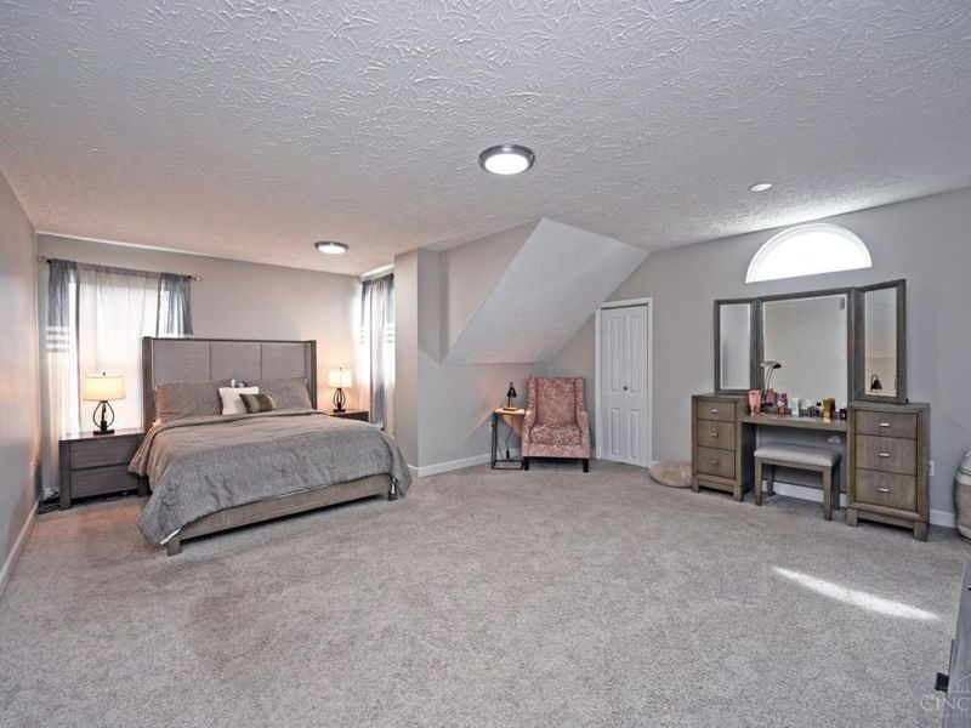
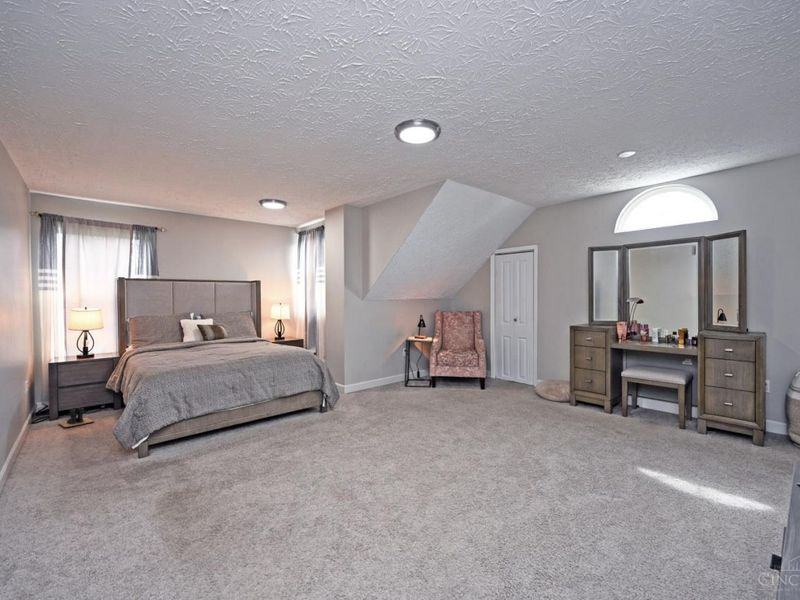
+ boots (76, 415)
